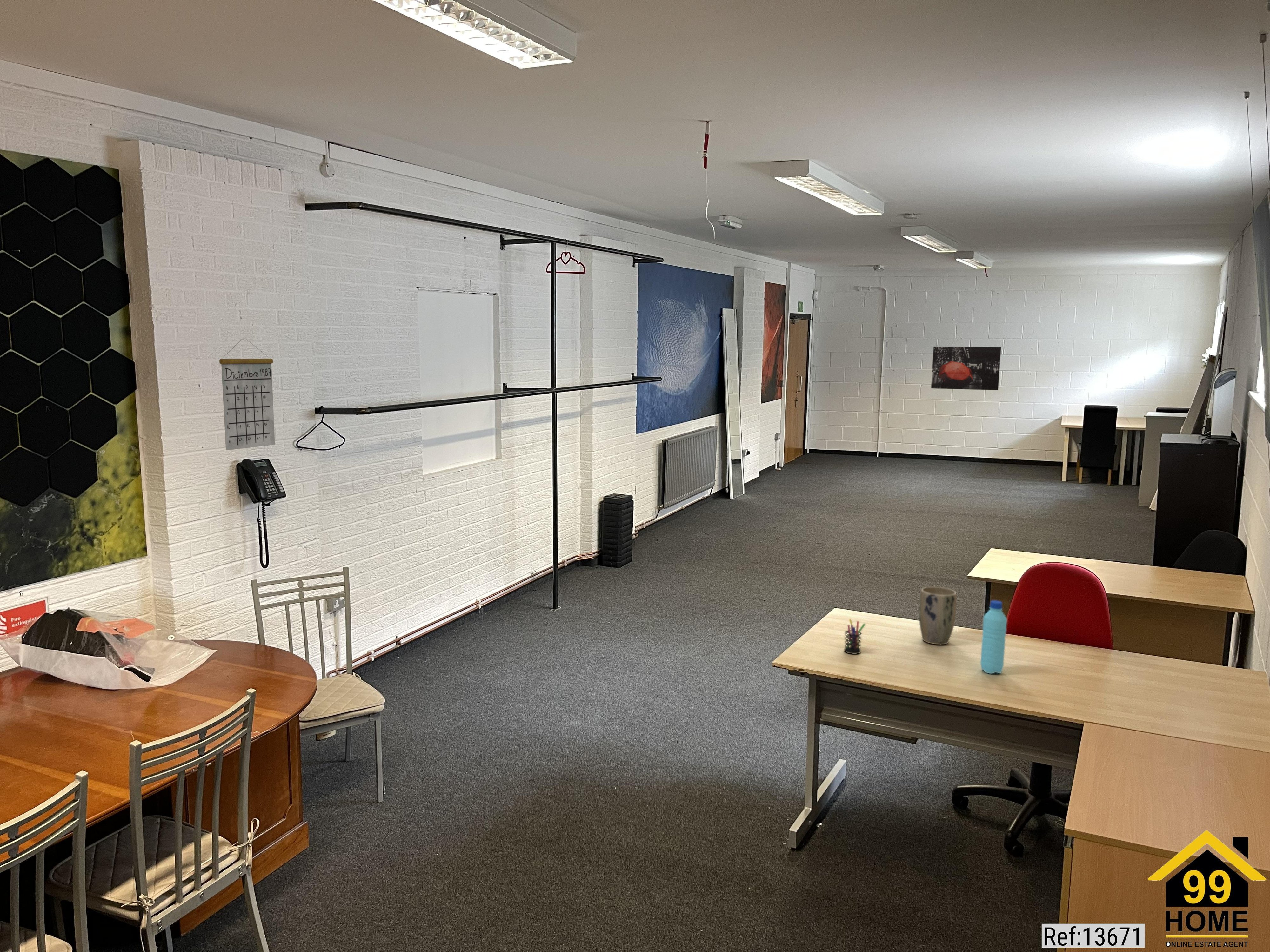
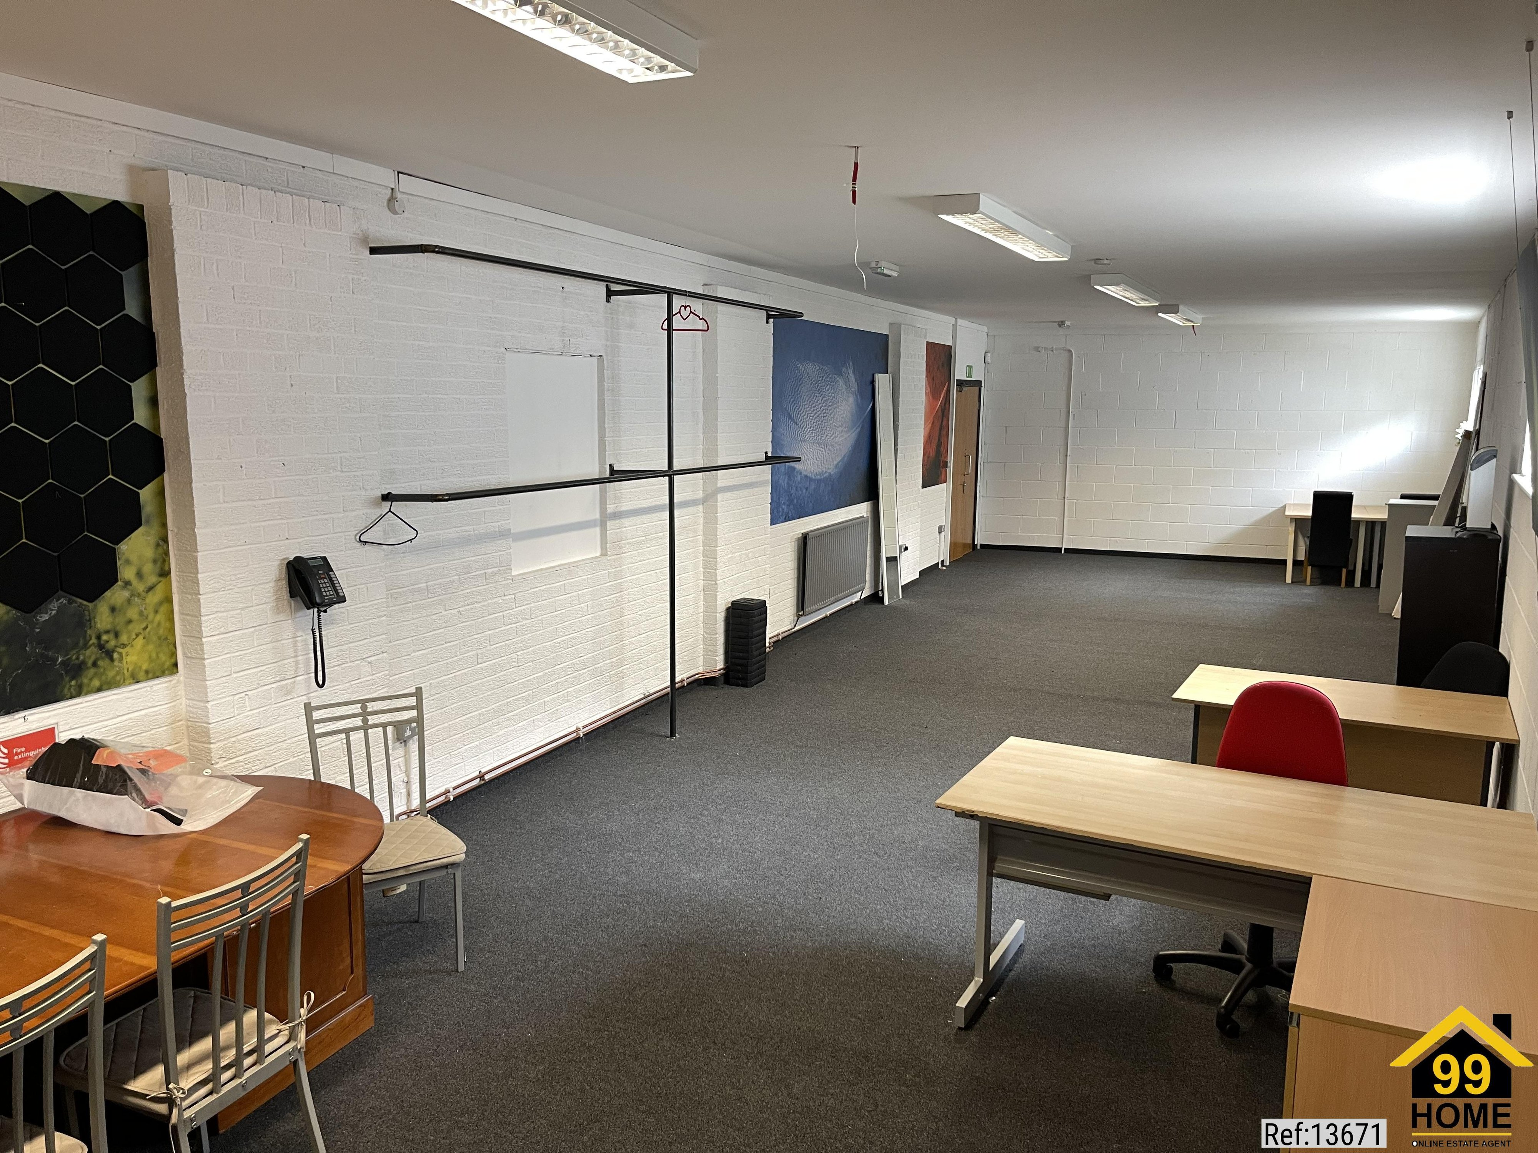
- water bottle (994, 637)
- calendar (248, 393)
- plant pot (937, 616)
- pen holder (855, 635)
- wall art (966, 368)
